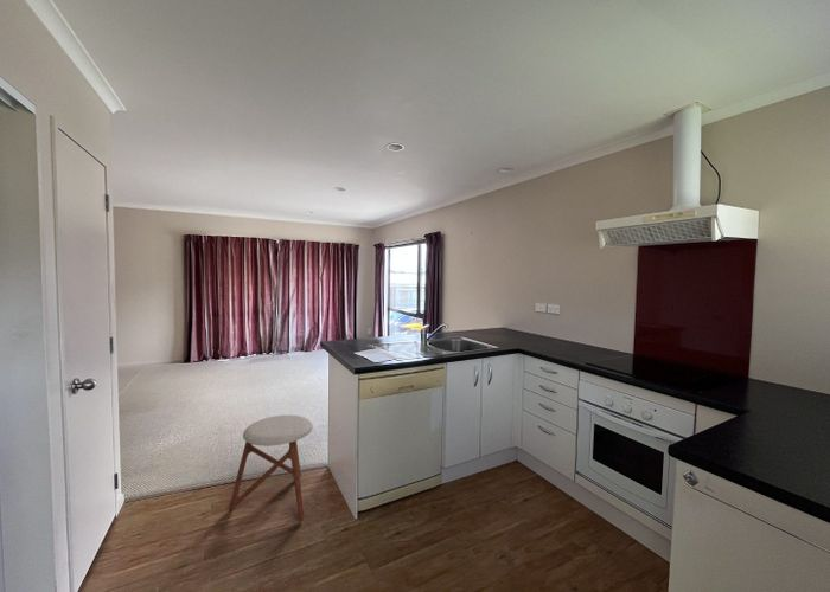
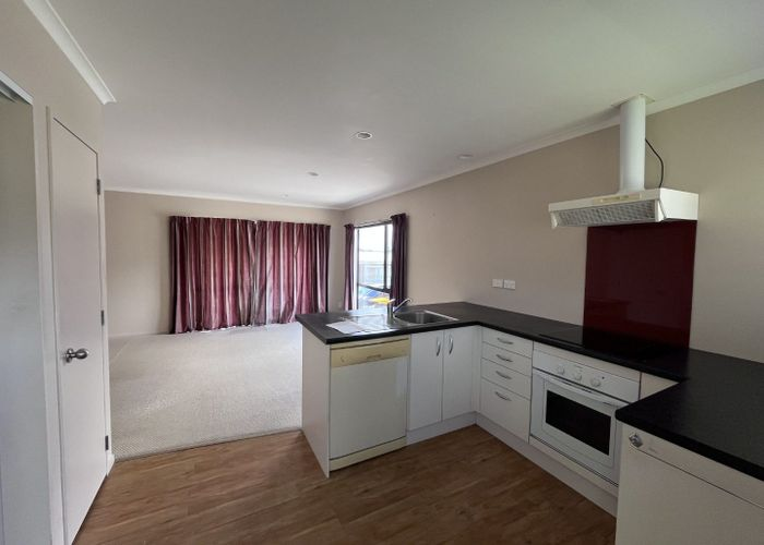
- stool (273, 463)
